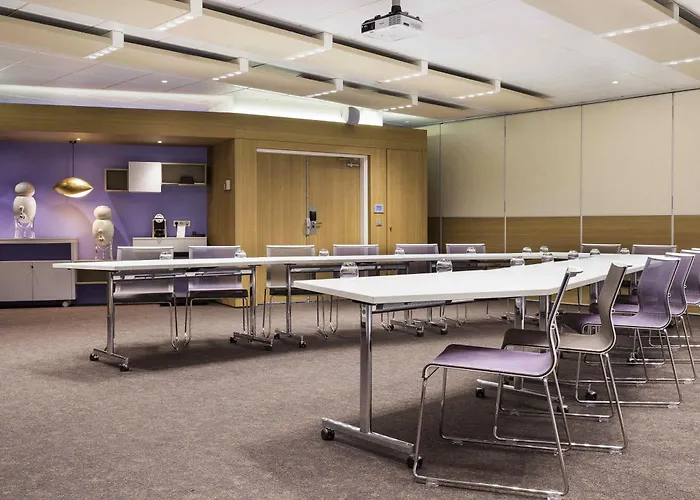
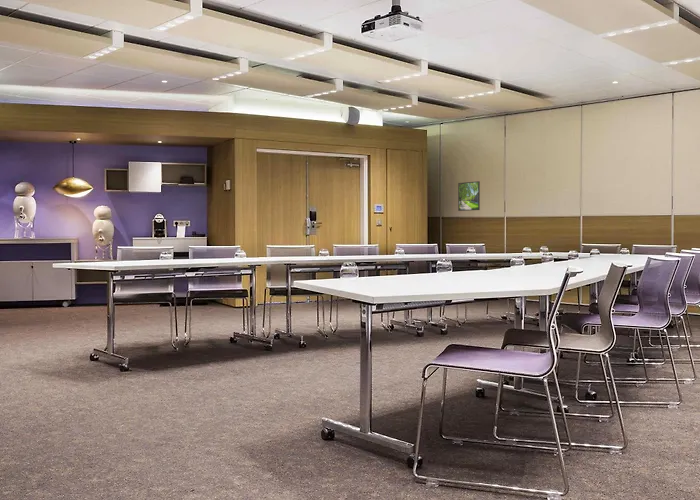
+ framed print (468, 196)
